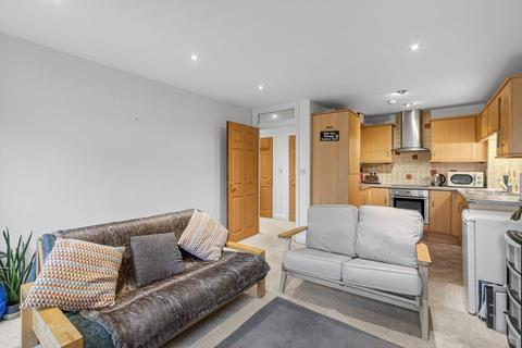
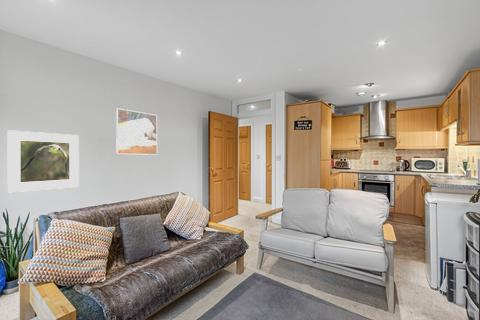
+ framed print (46, 161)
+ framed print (138, 133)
